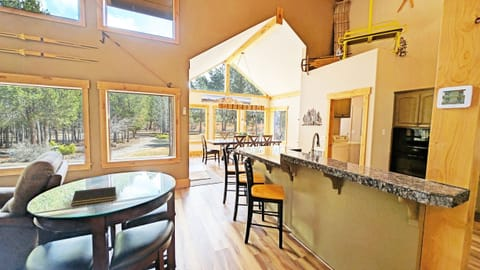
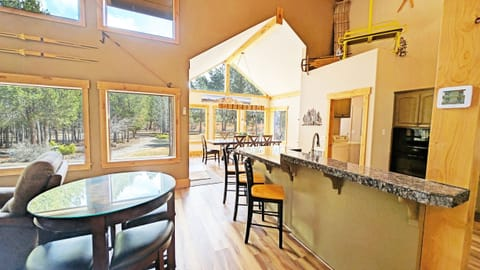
- notepad (95, 195)
